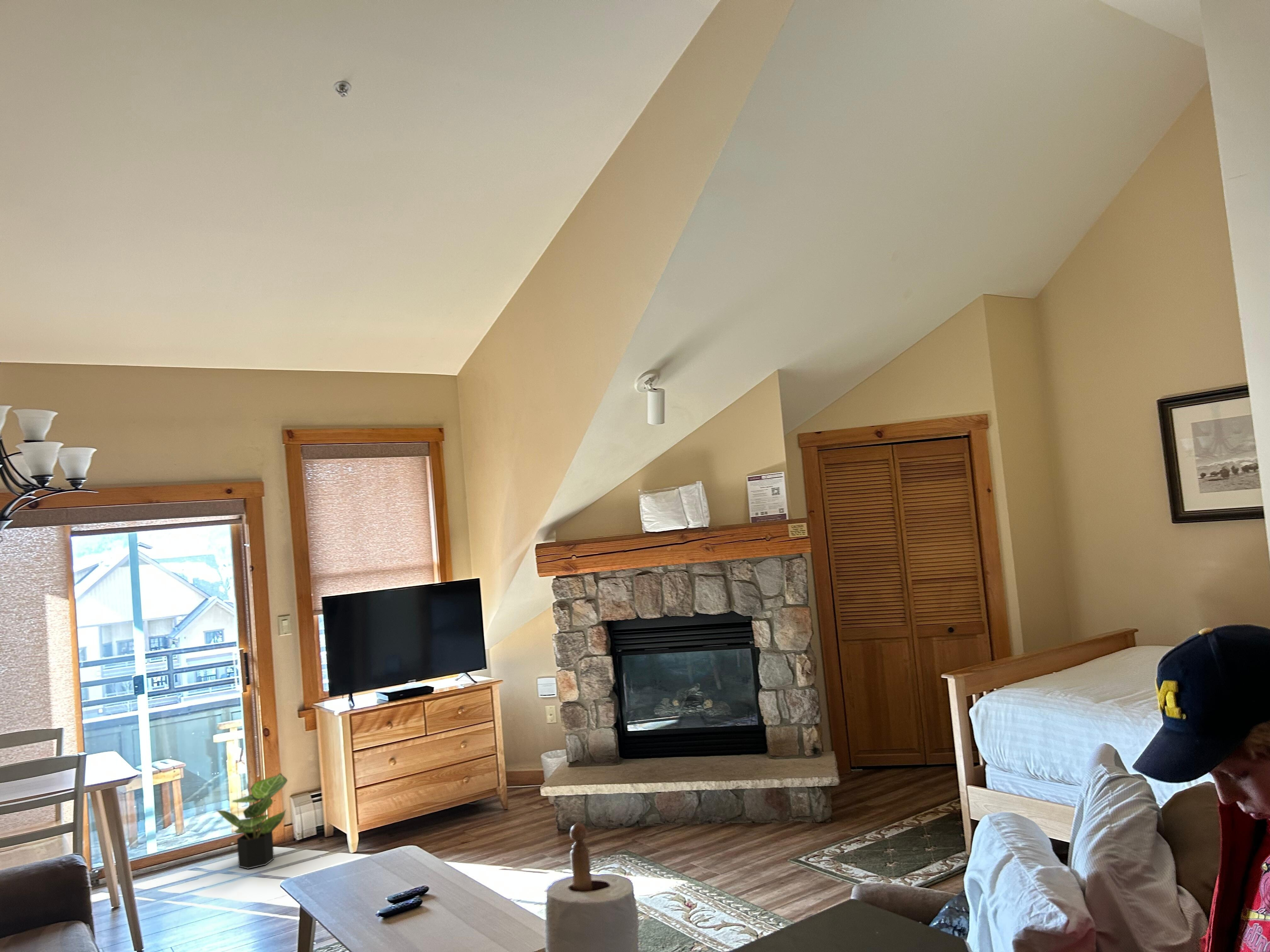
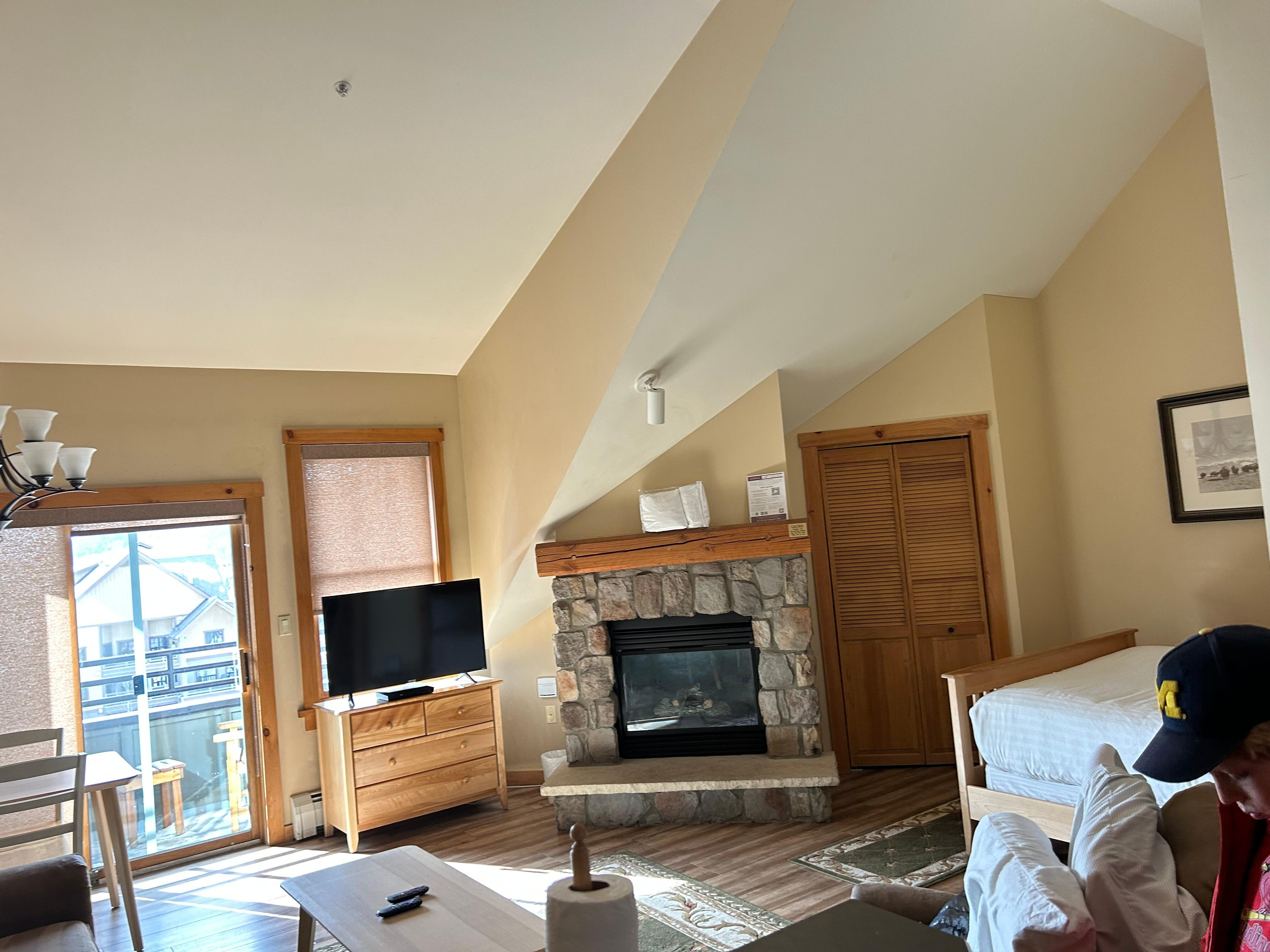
- potted plant (261, 822)
